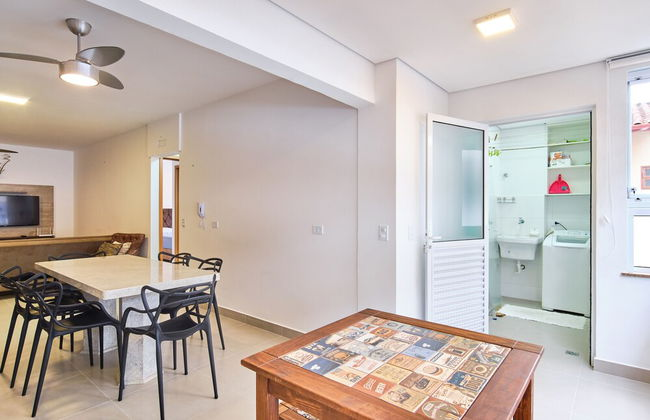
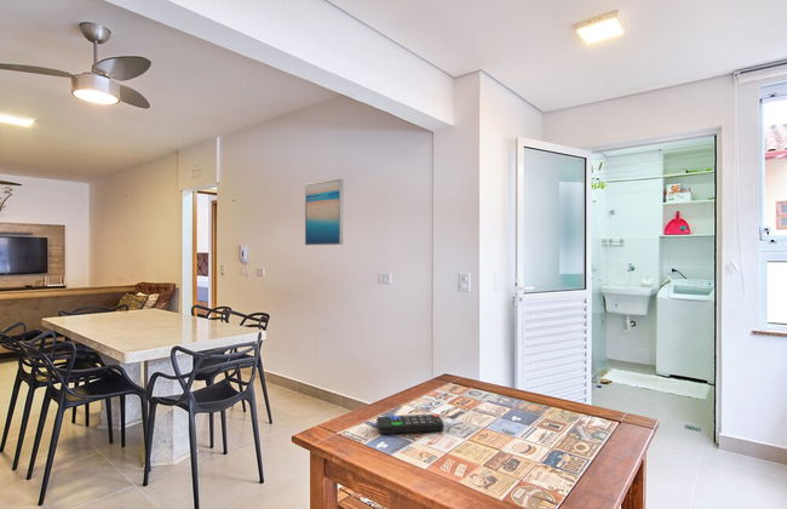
+ remote control (409, 423)
+ wall art (323, 213)
